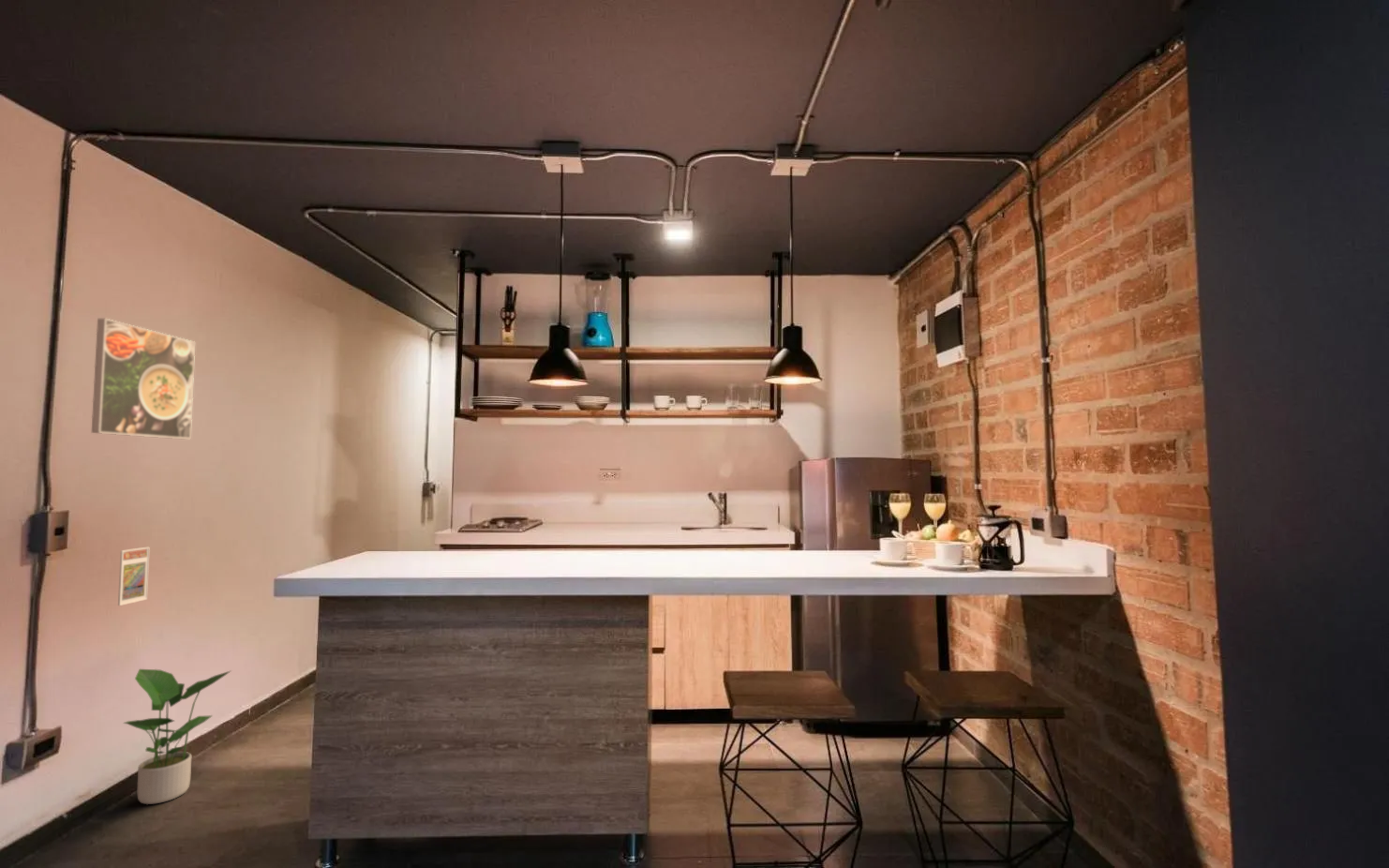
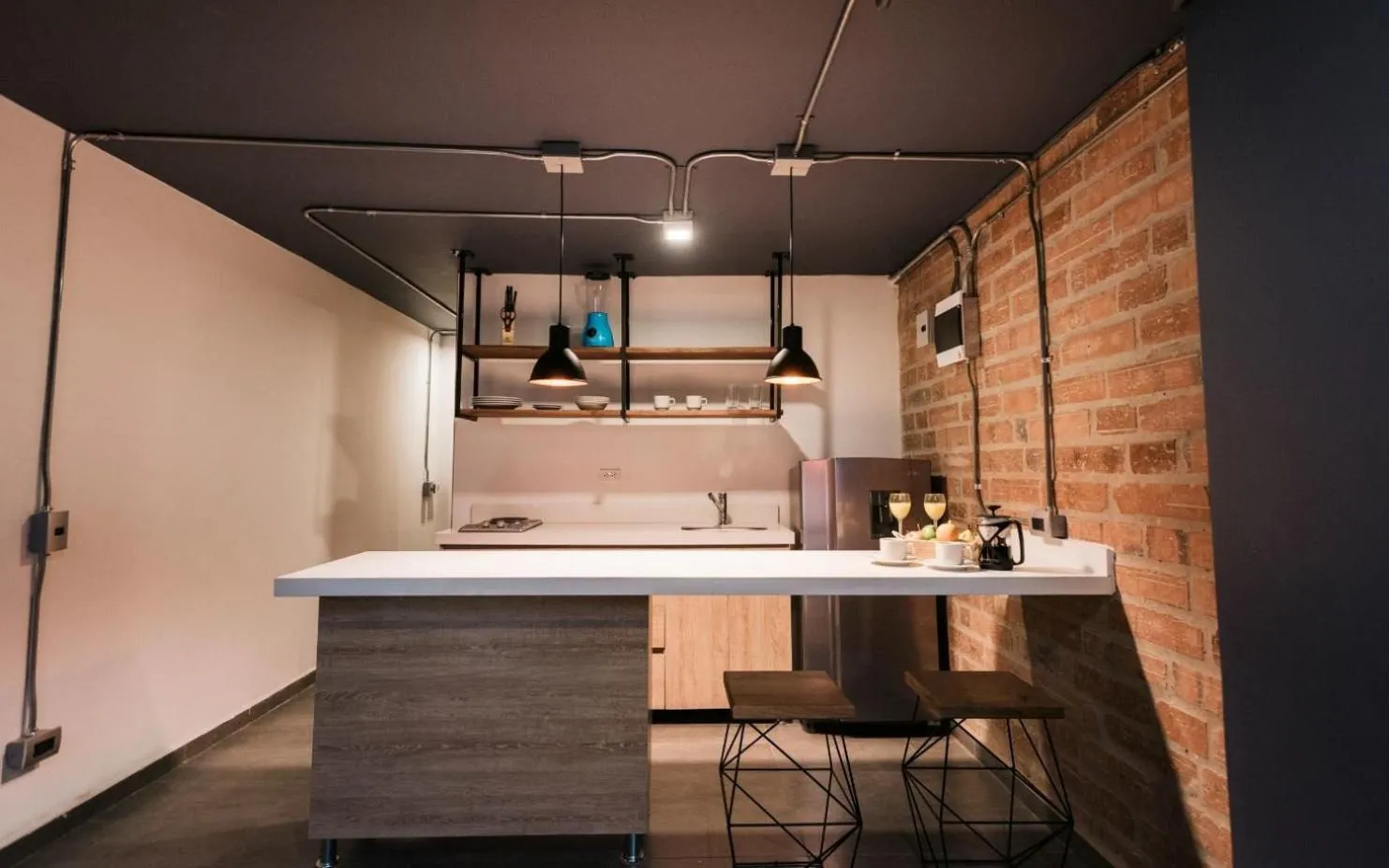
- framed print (147, 383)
- potted plant (167, 734)
- trading card display case (134, 575)
